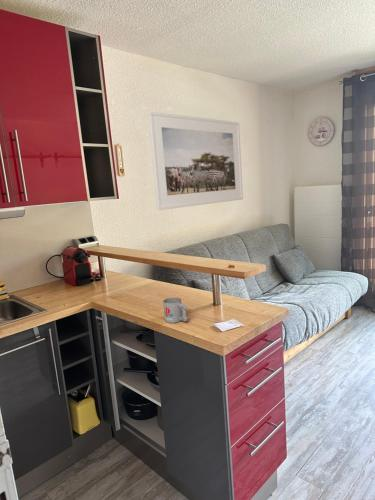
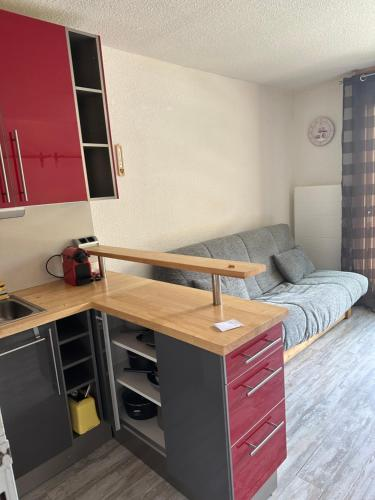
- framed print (202, 161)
- mug (176, 310)
